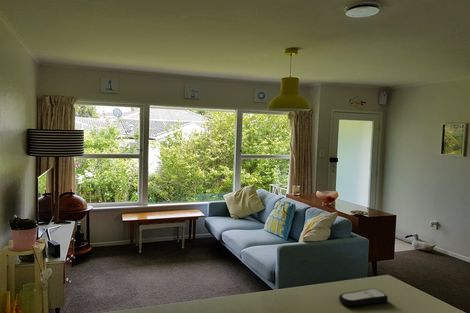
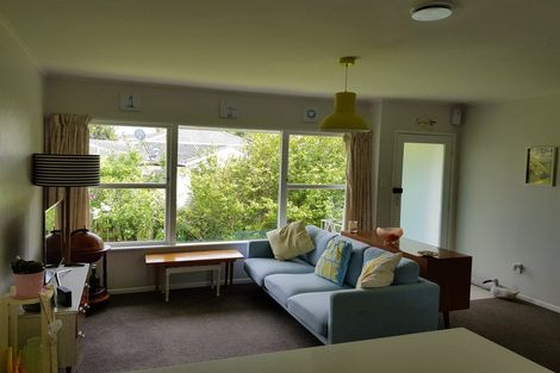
- remote control (362, 297)
